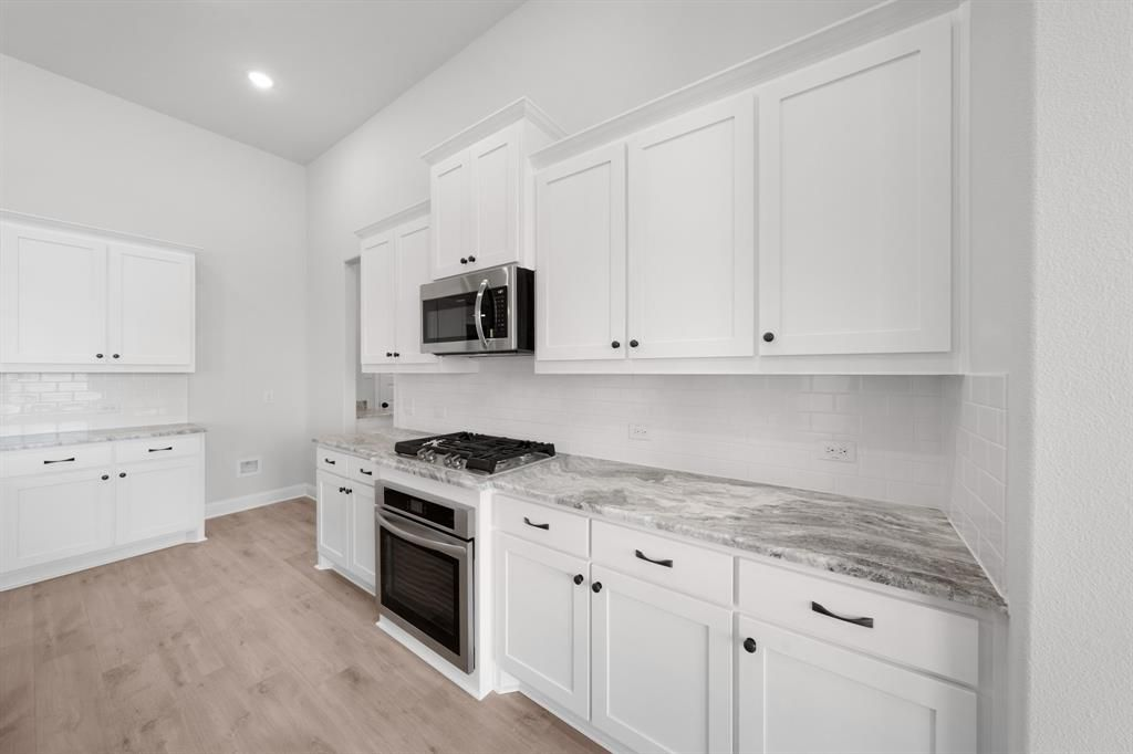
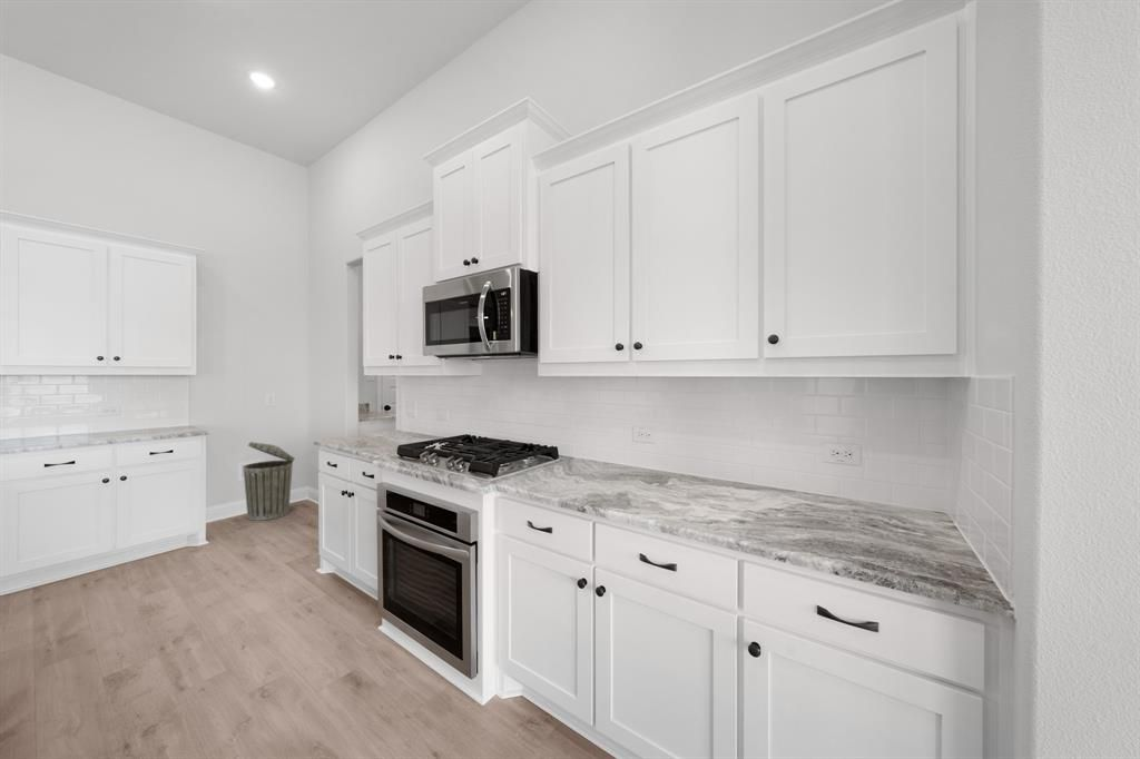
+ trash can (269, 477)
